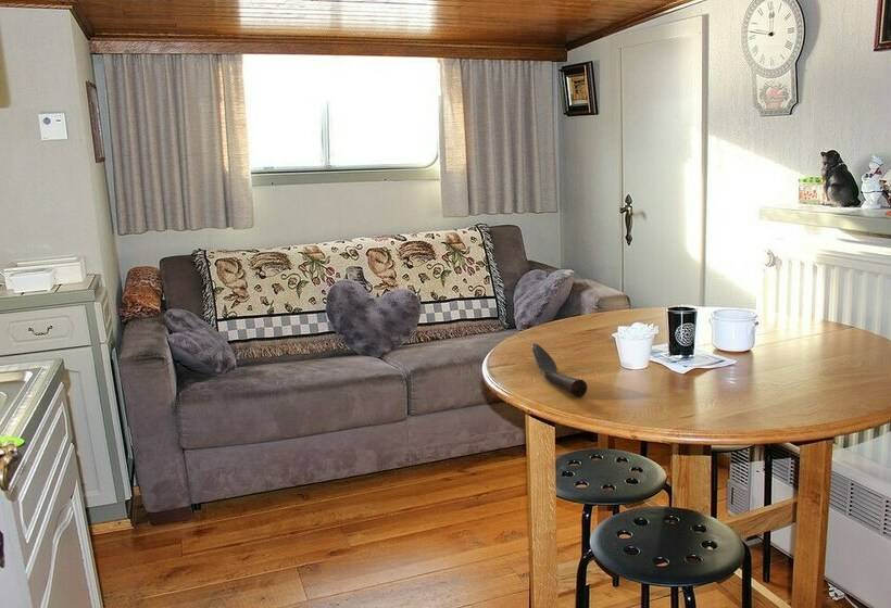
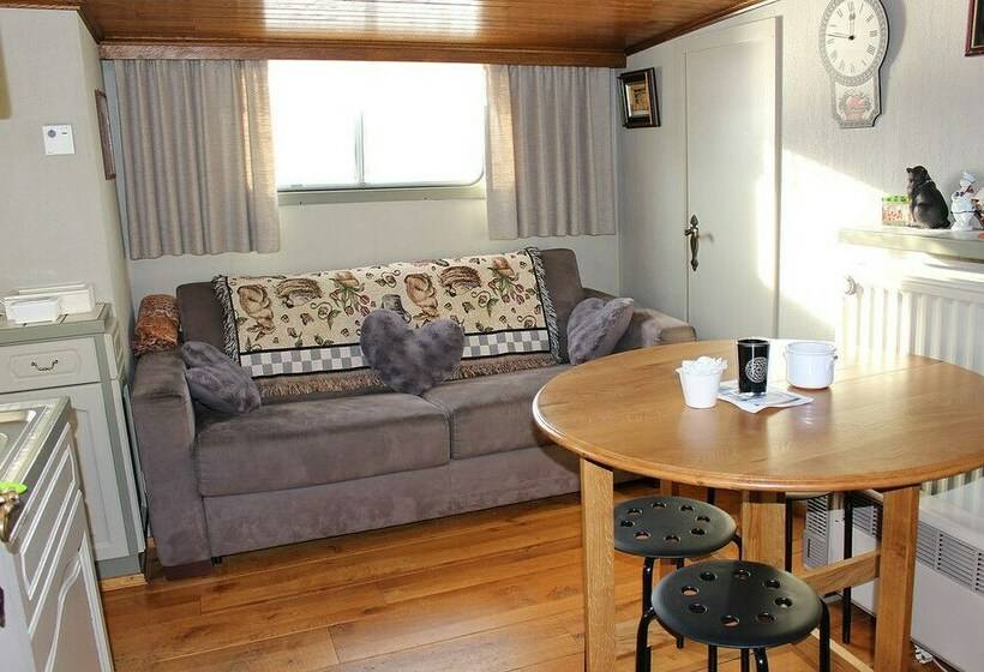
- spoon (556, 367)
